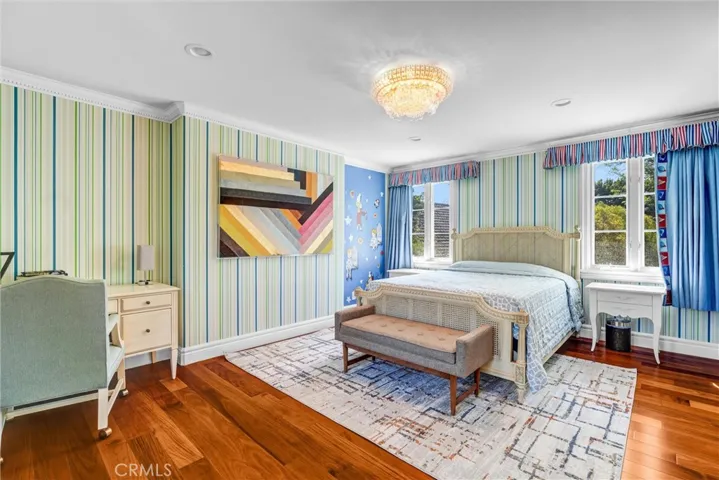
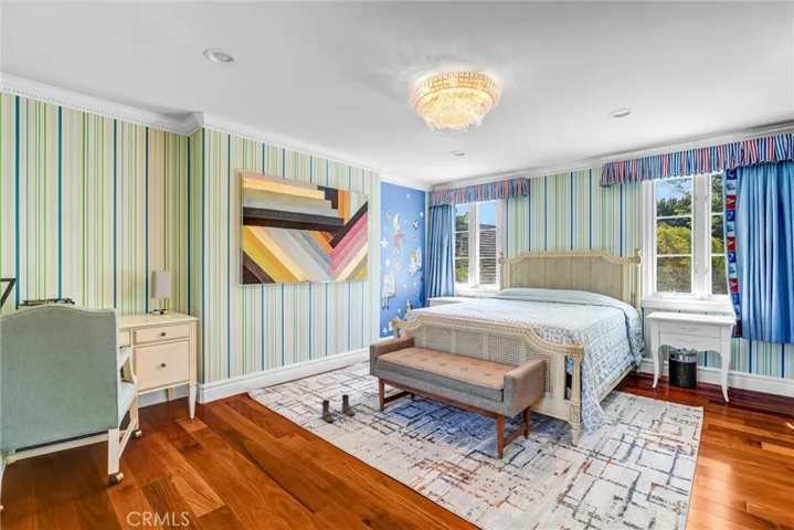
+ boots (342, 407)
